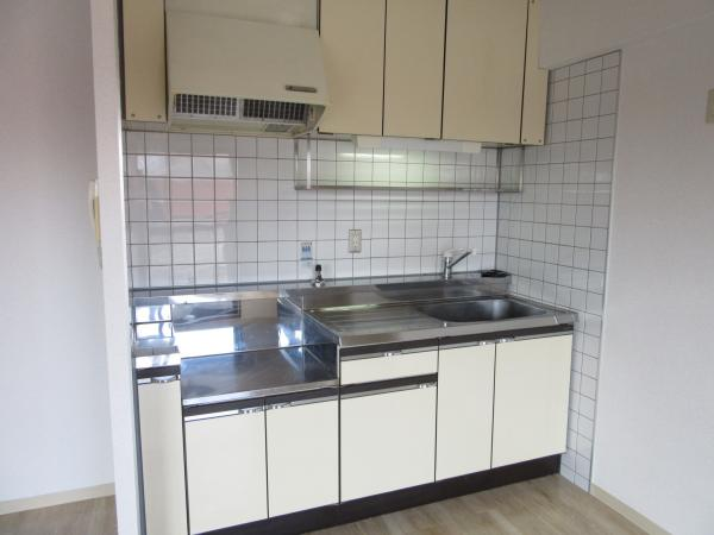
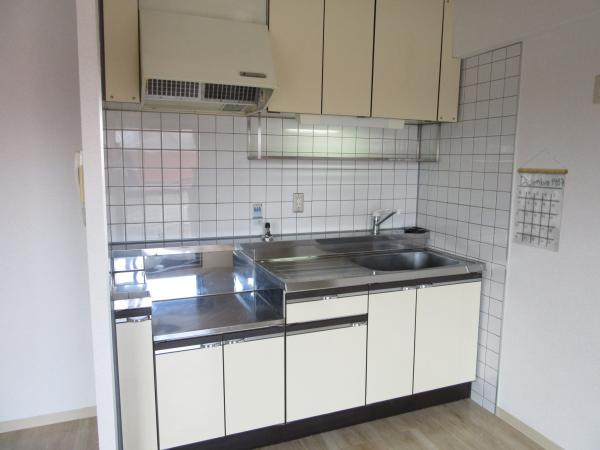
+ calendar (538, 199)
